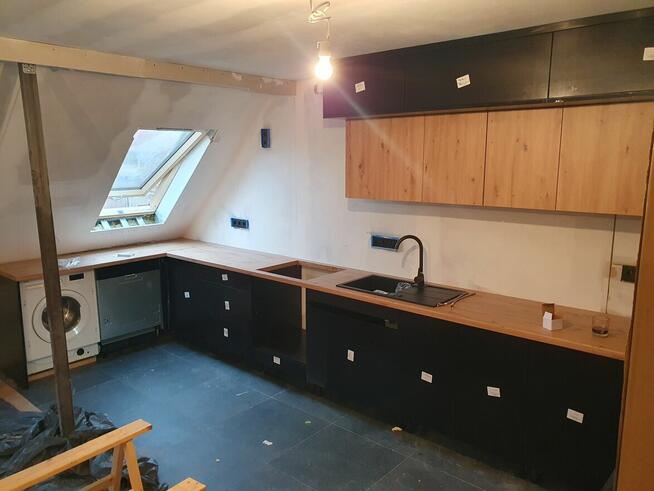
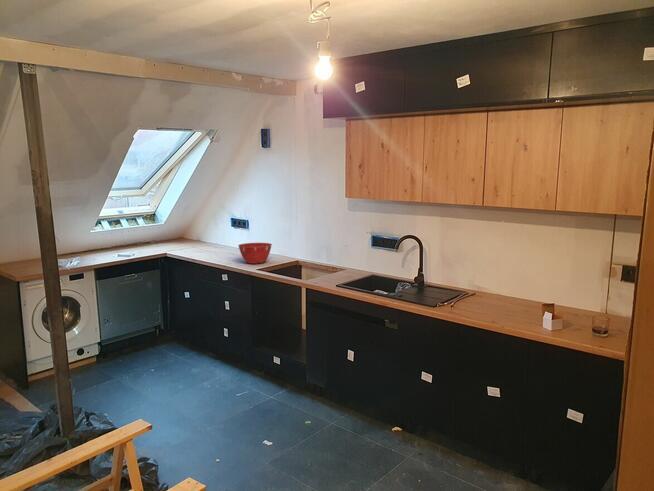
+ mixing bowl (255, 253)
